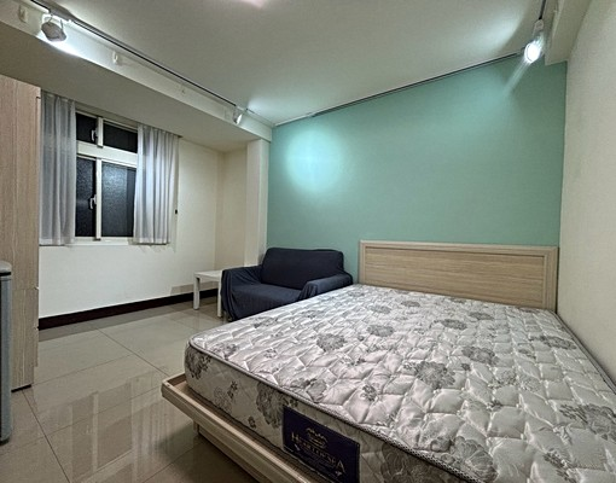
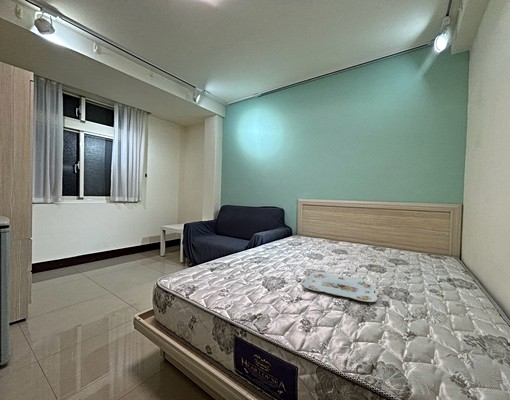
+ serving tray (339, 285)
